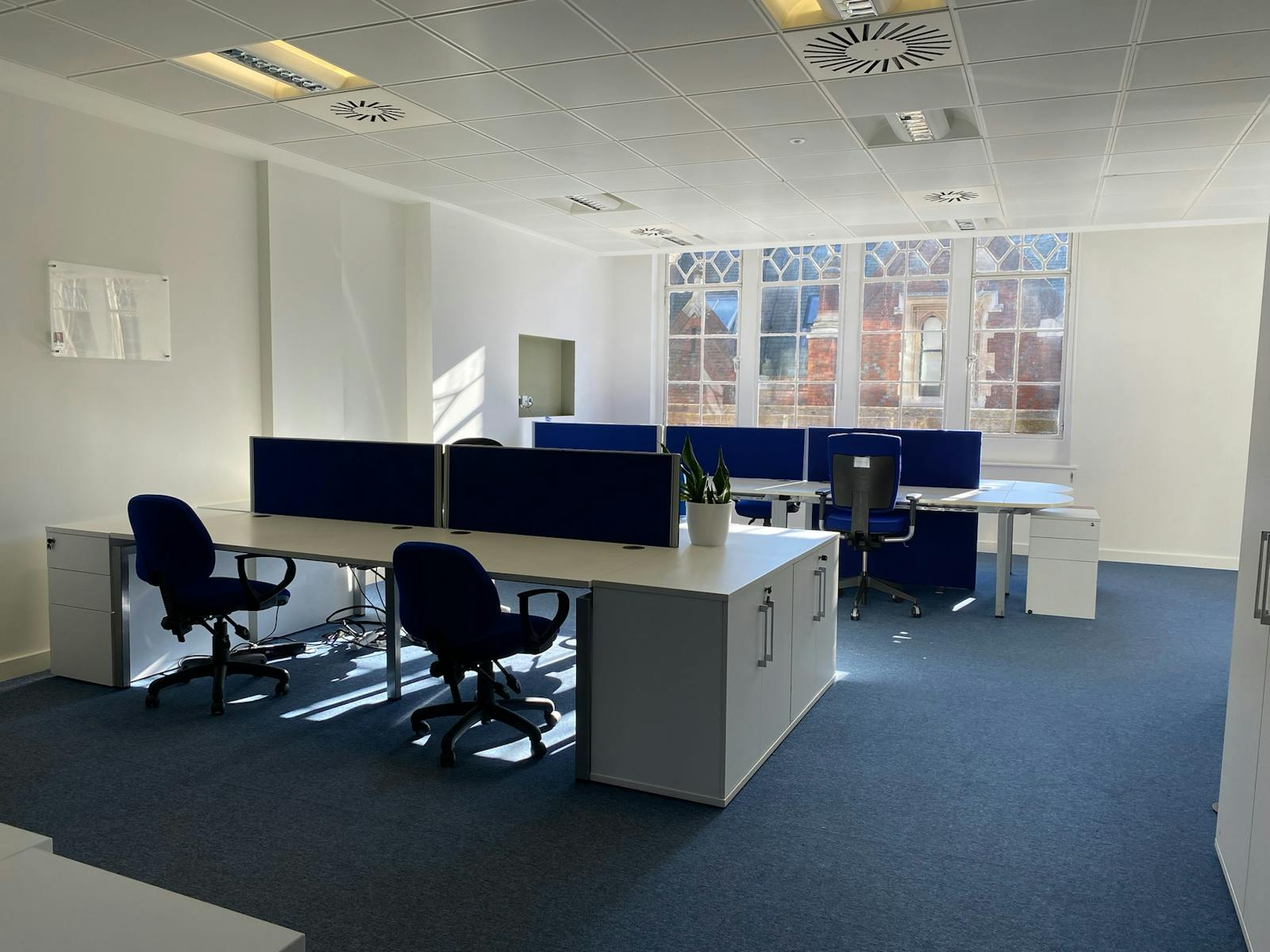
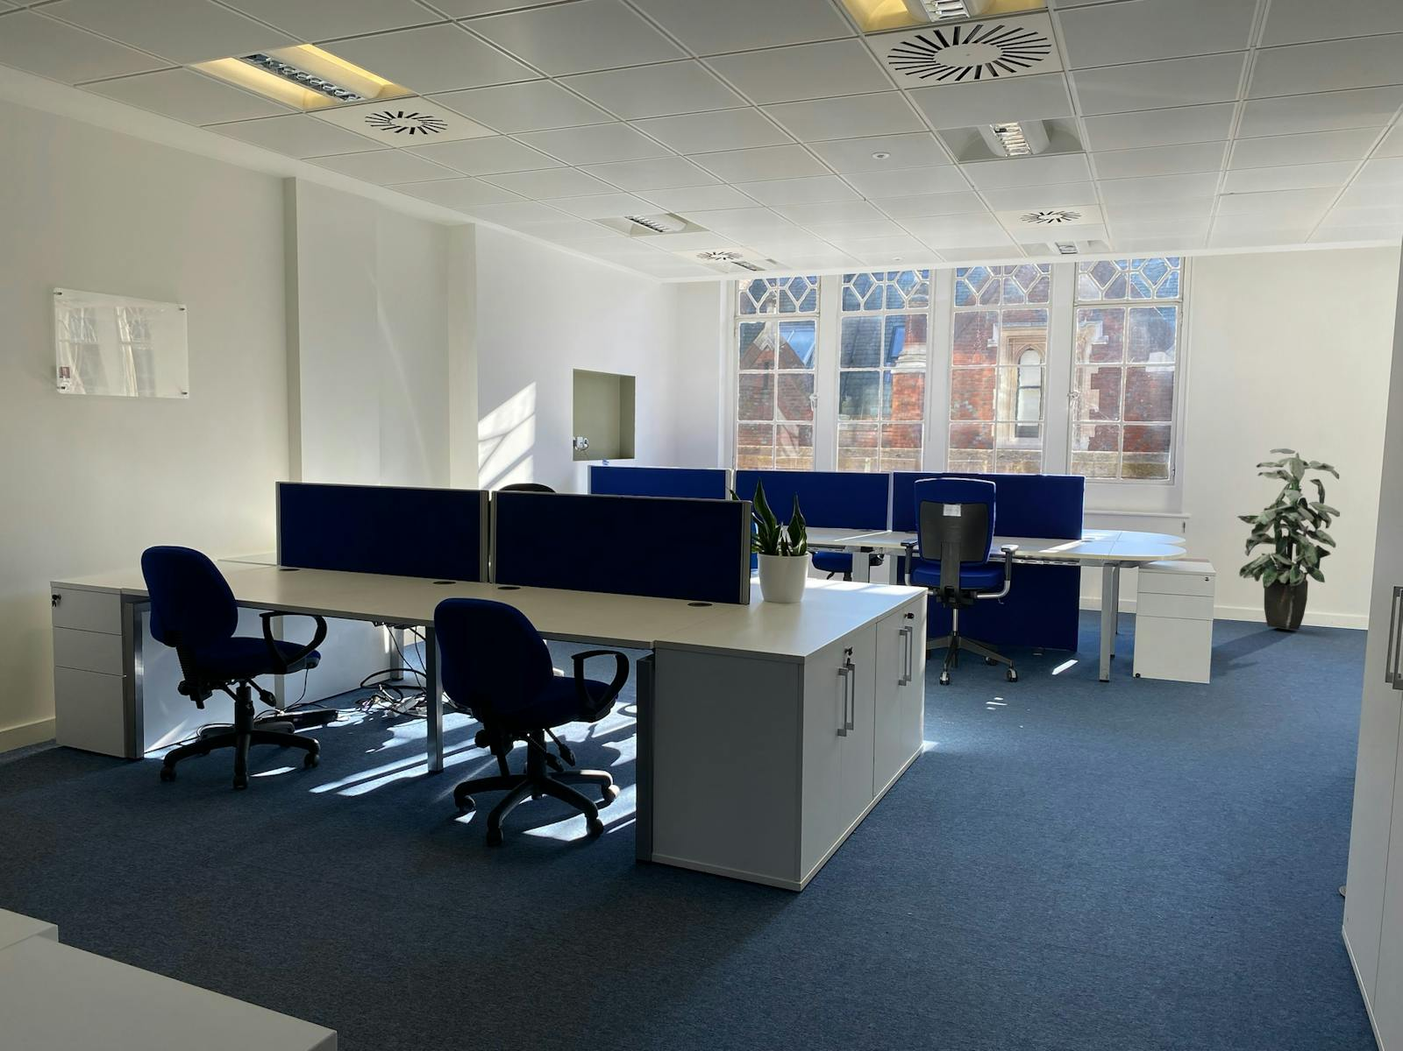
+ indoor plant (1285, 539)
